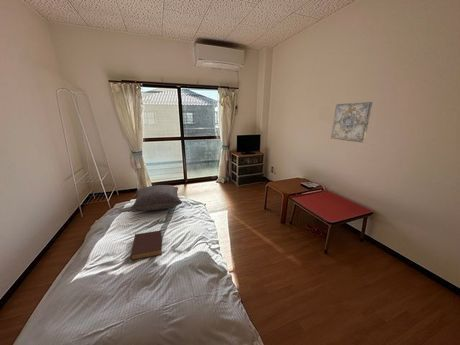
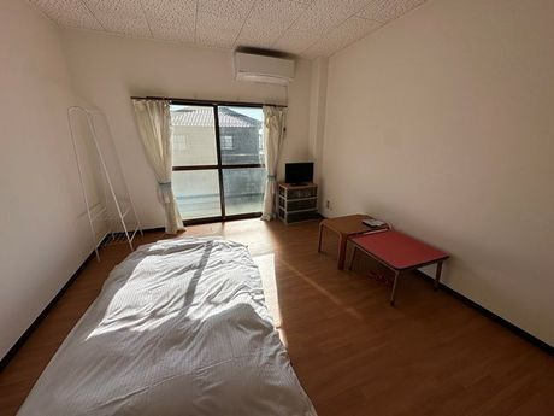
- pillow (157, 197)
- wall art (349, 122)
- book (147, 244)
